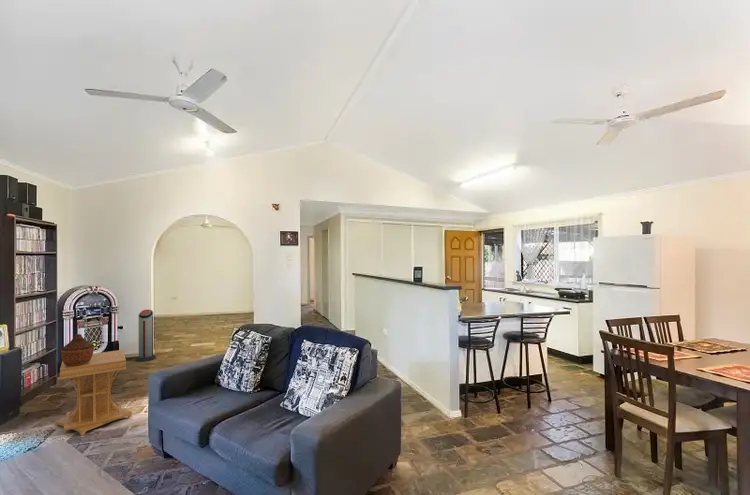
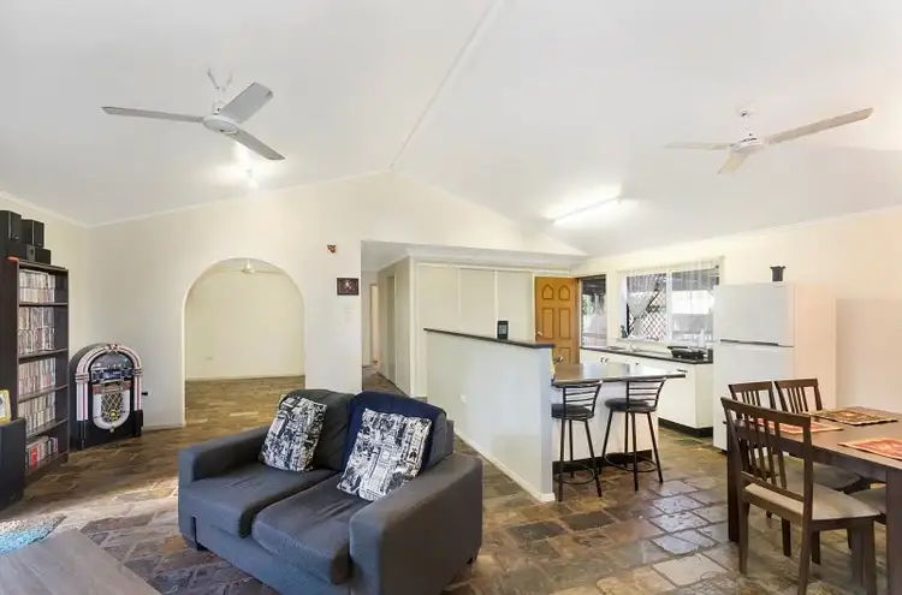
- side table (94, 389)
- woven basket (77, 348)
- air purifier (145, 334)
